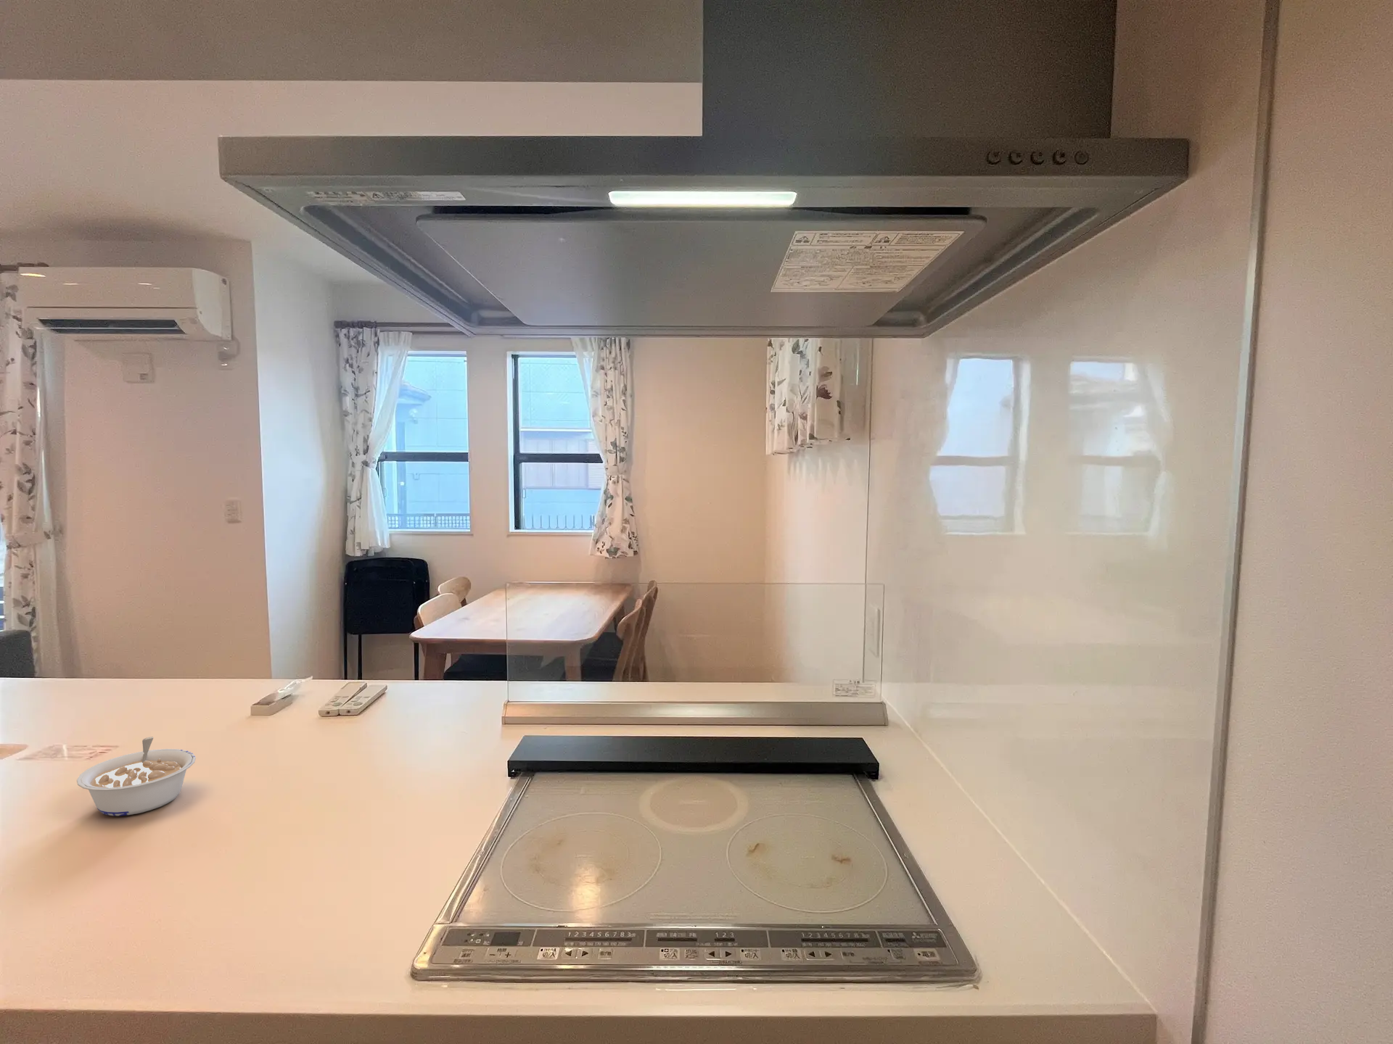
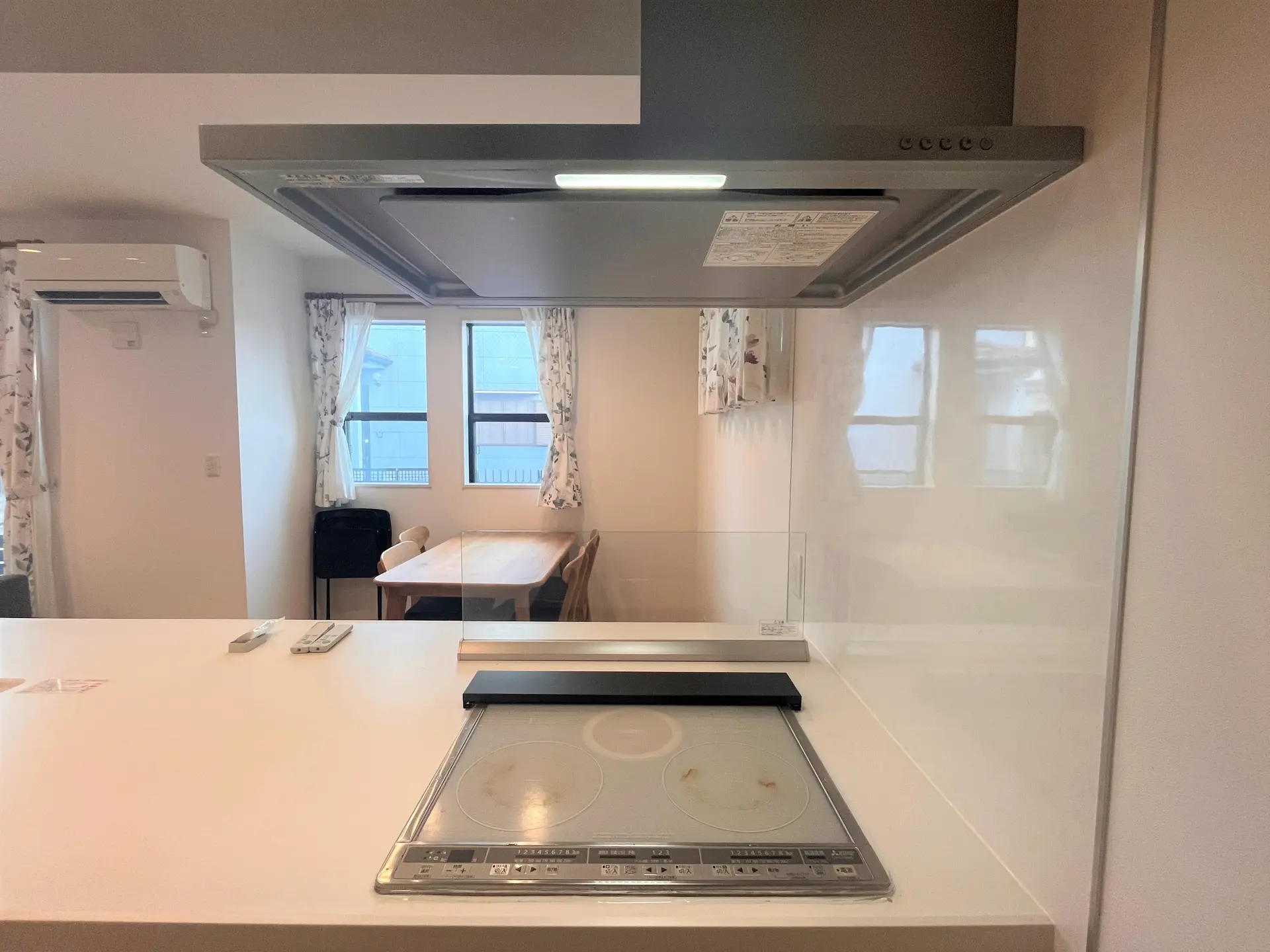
- legume (136, 780)
